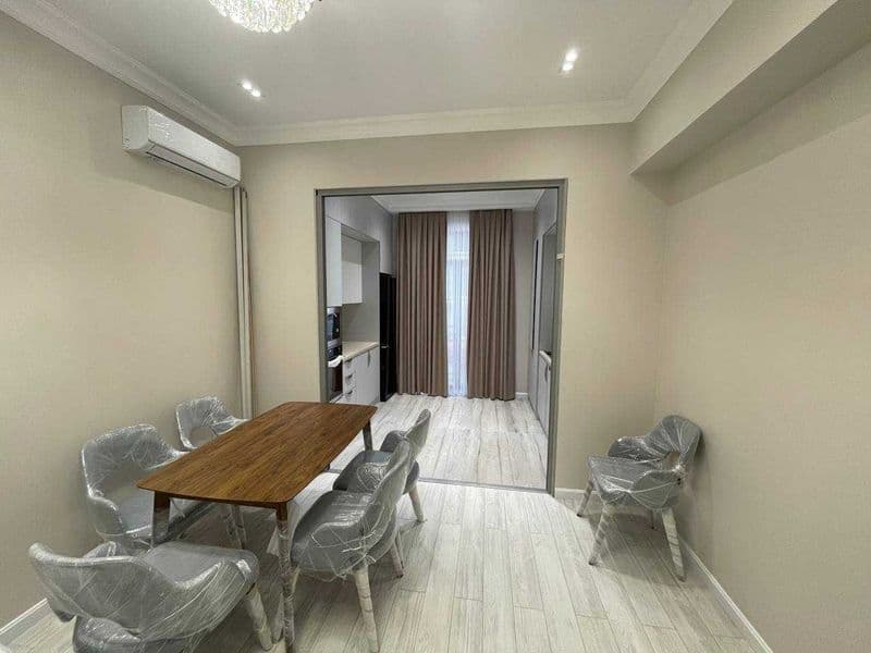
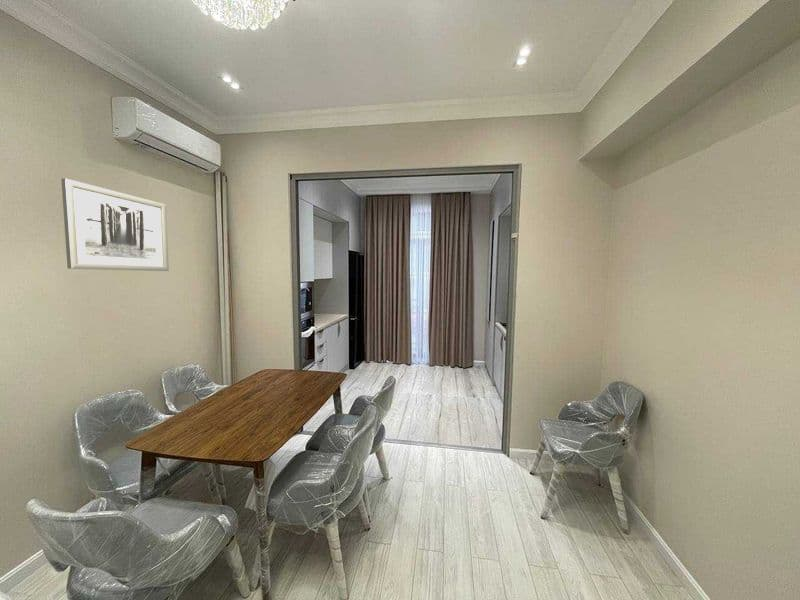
+ wall art (123, 232)
